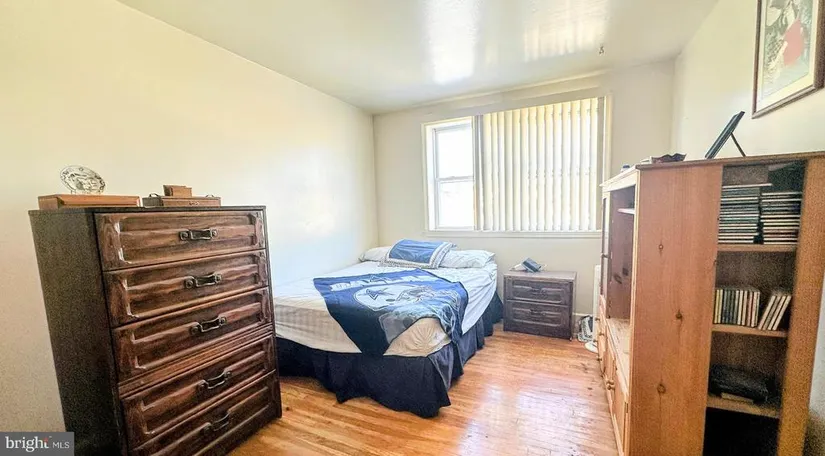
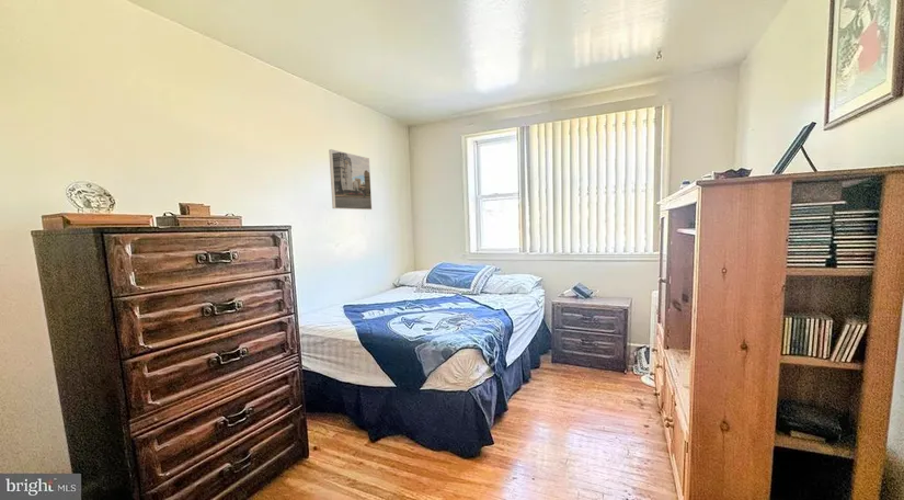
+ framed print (352, 181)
